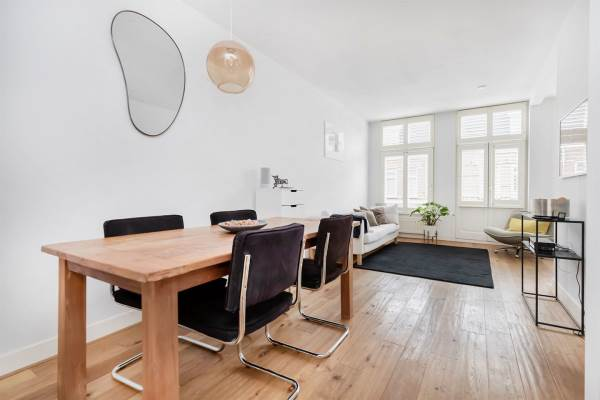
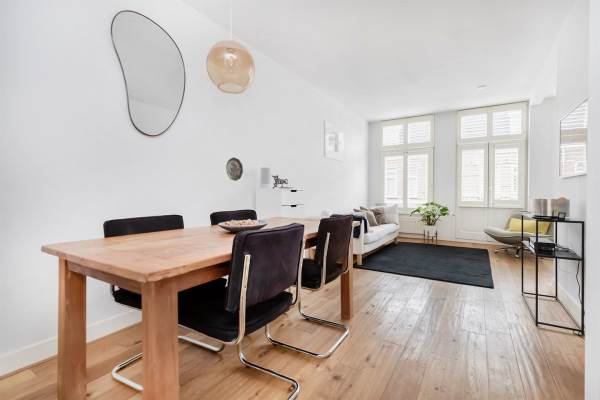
+ decorative plate (234, 169)
